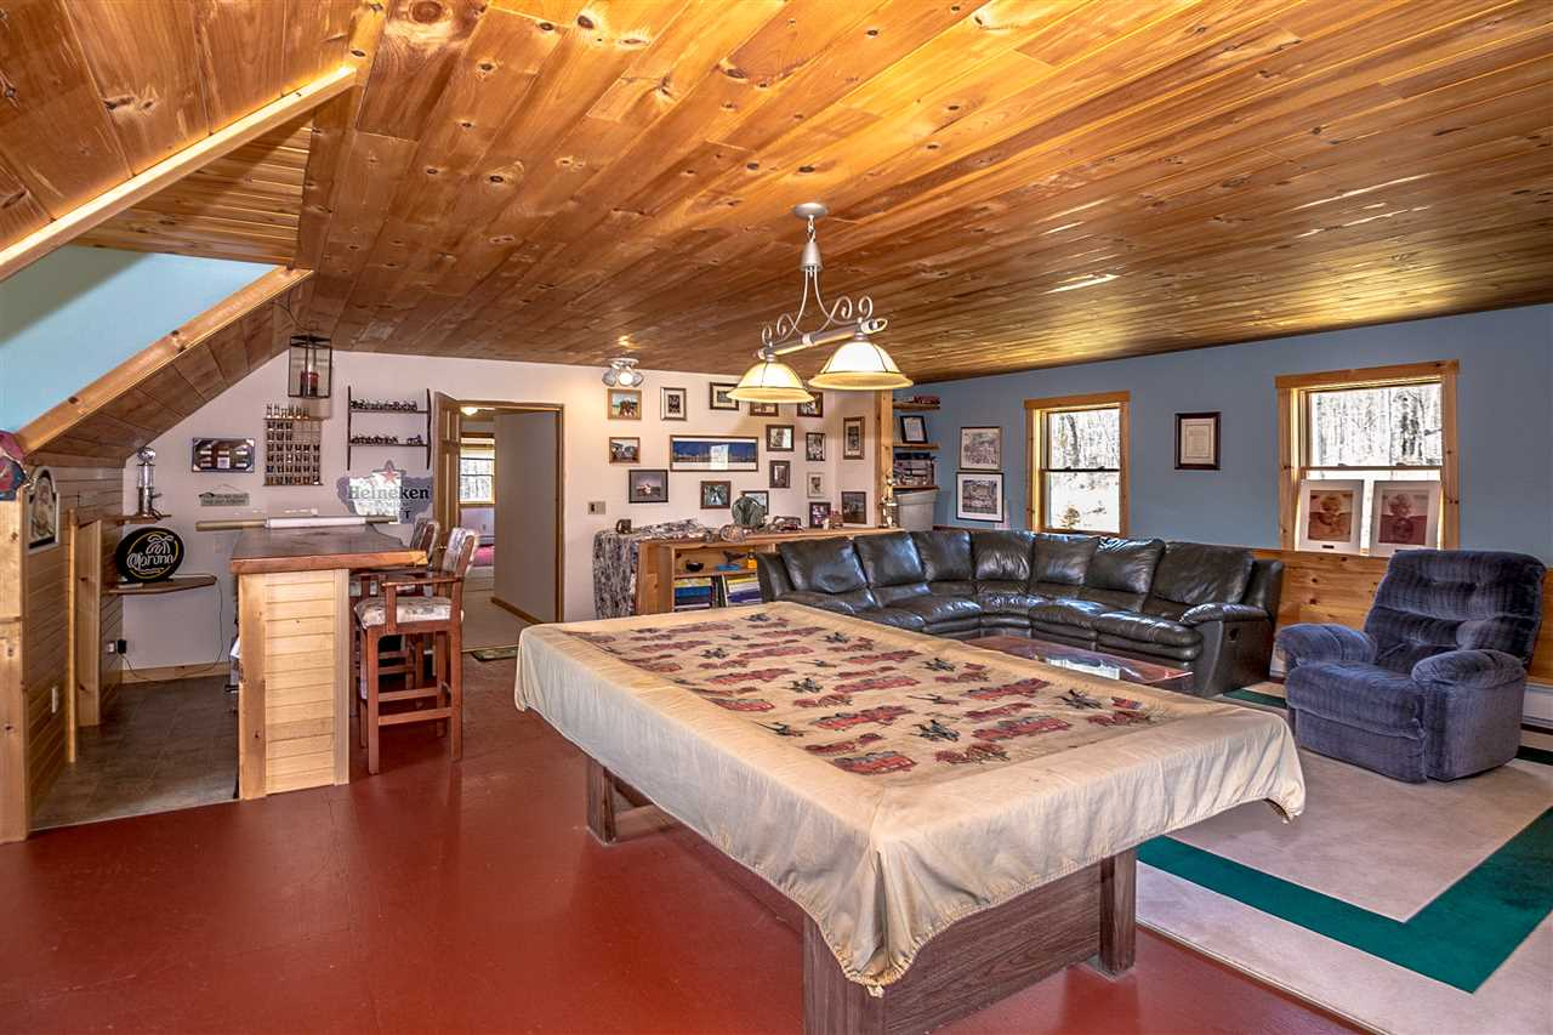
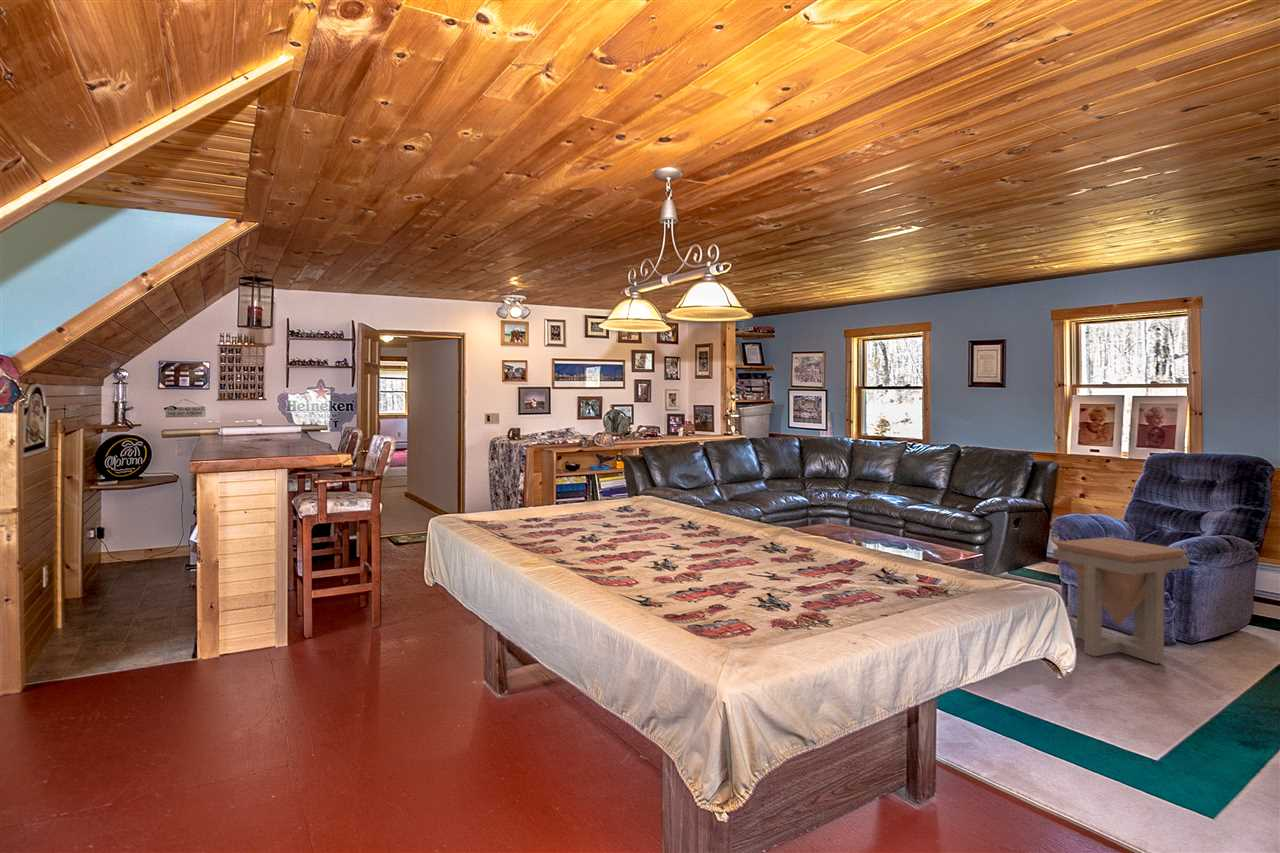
+ side table (1118, 597)
